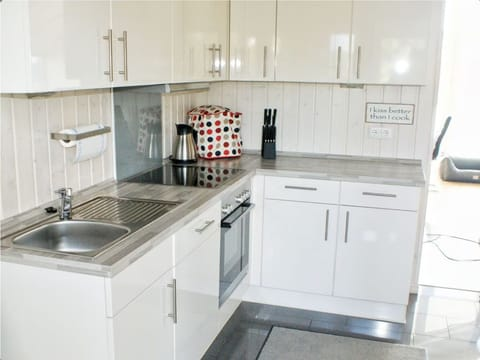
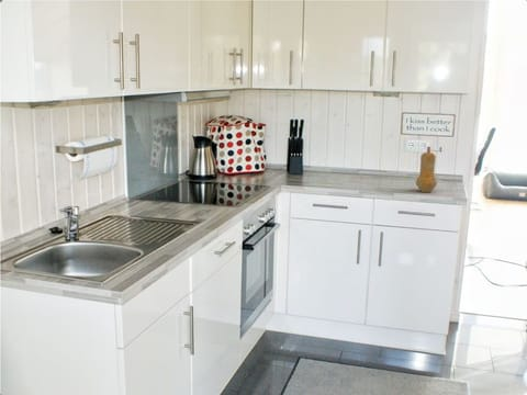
+ pepper mill (429, 168)
